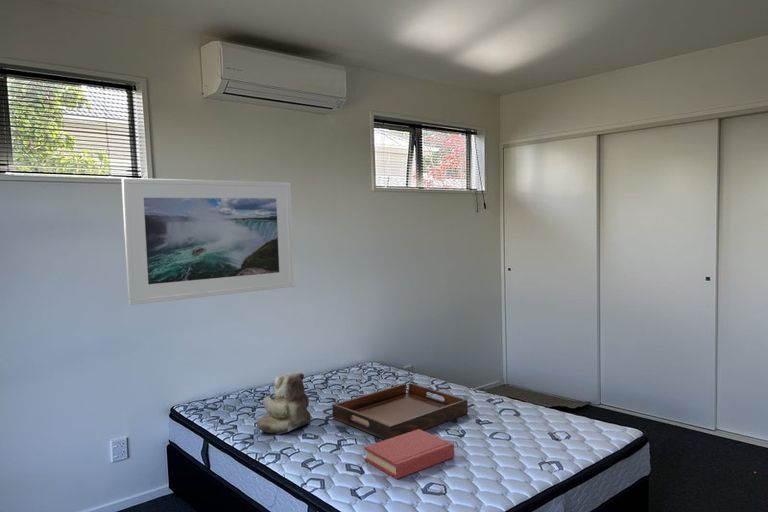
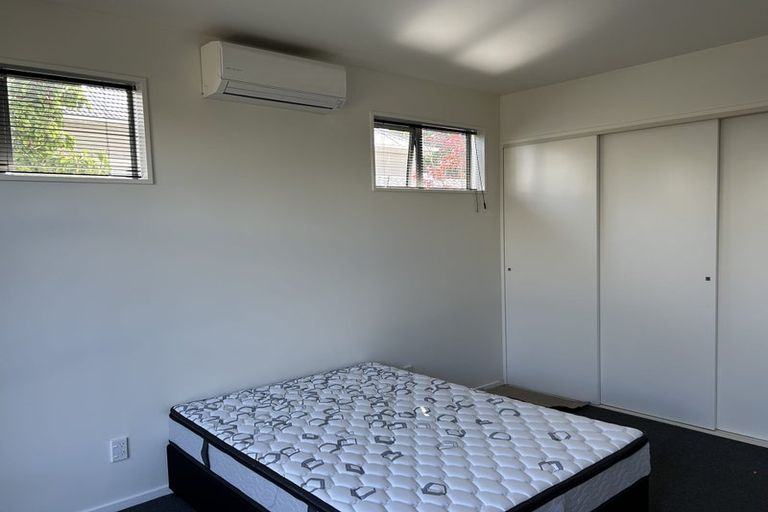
- serving tray (400, 408)
- teddy bear (284, 398)
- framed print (216, 238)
- hardback book (409, 452)
